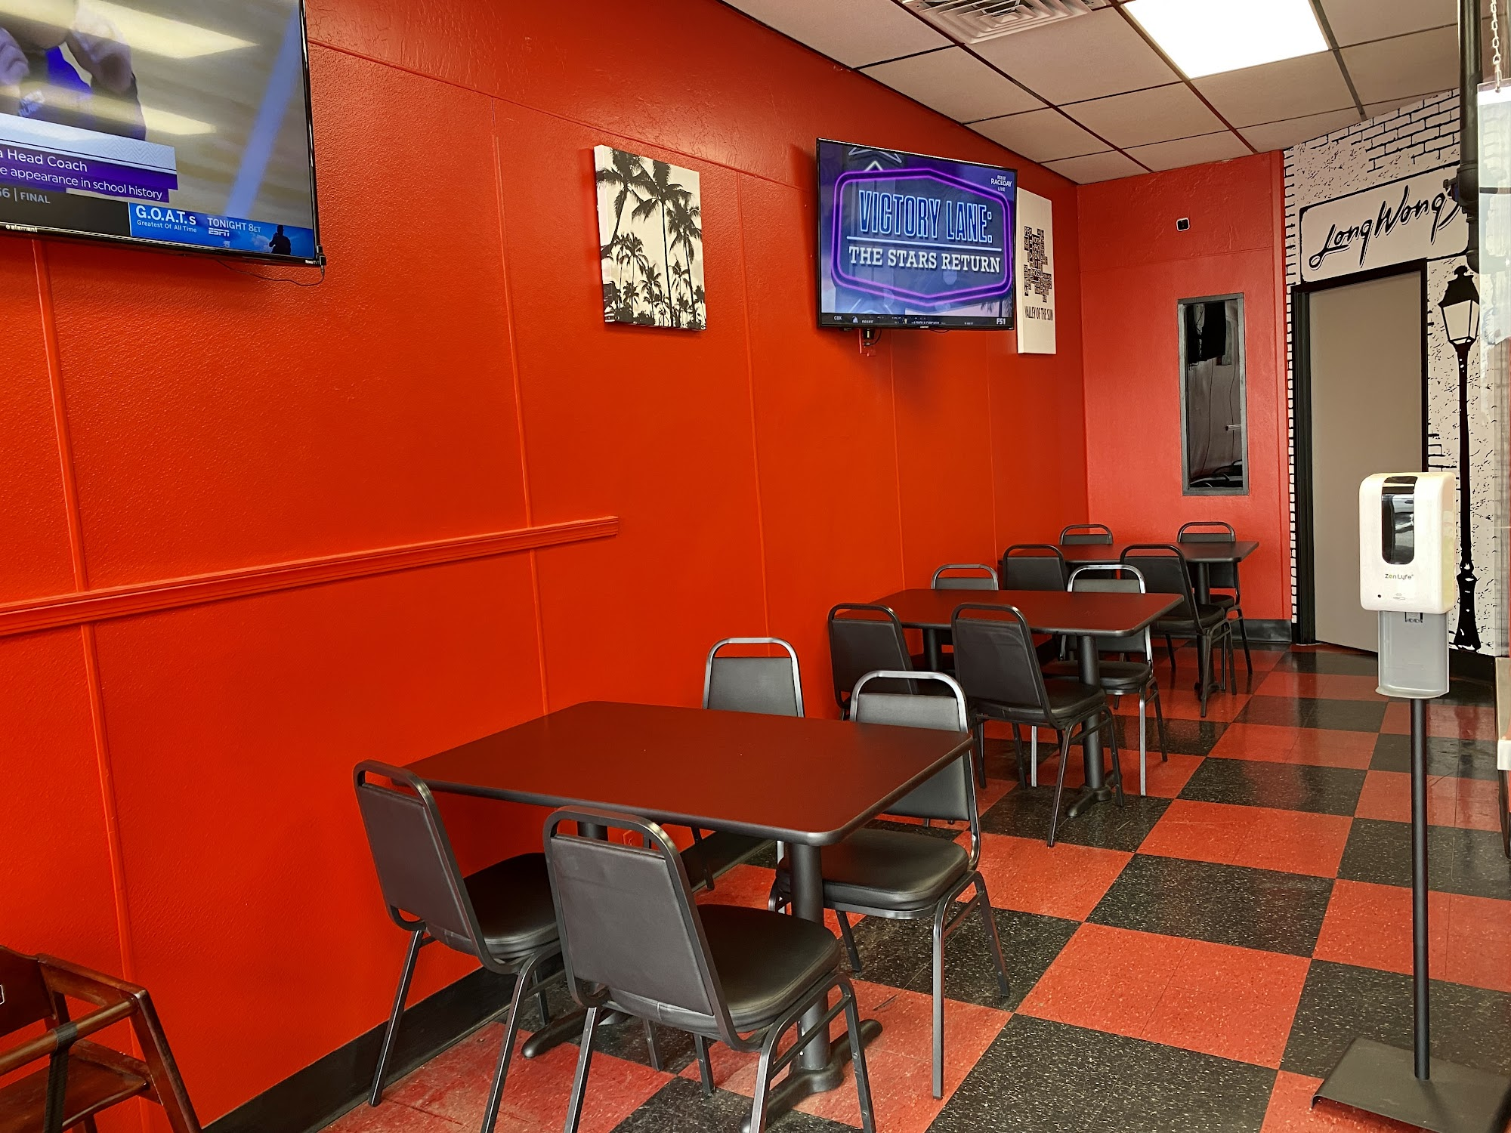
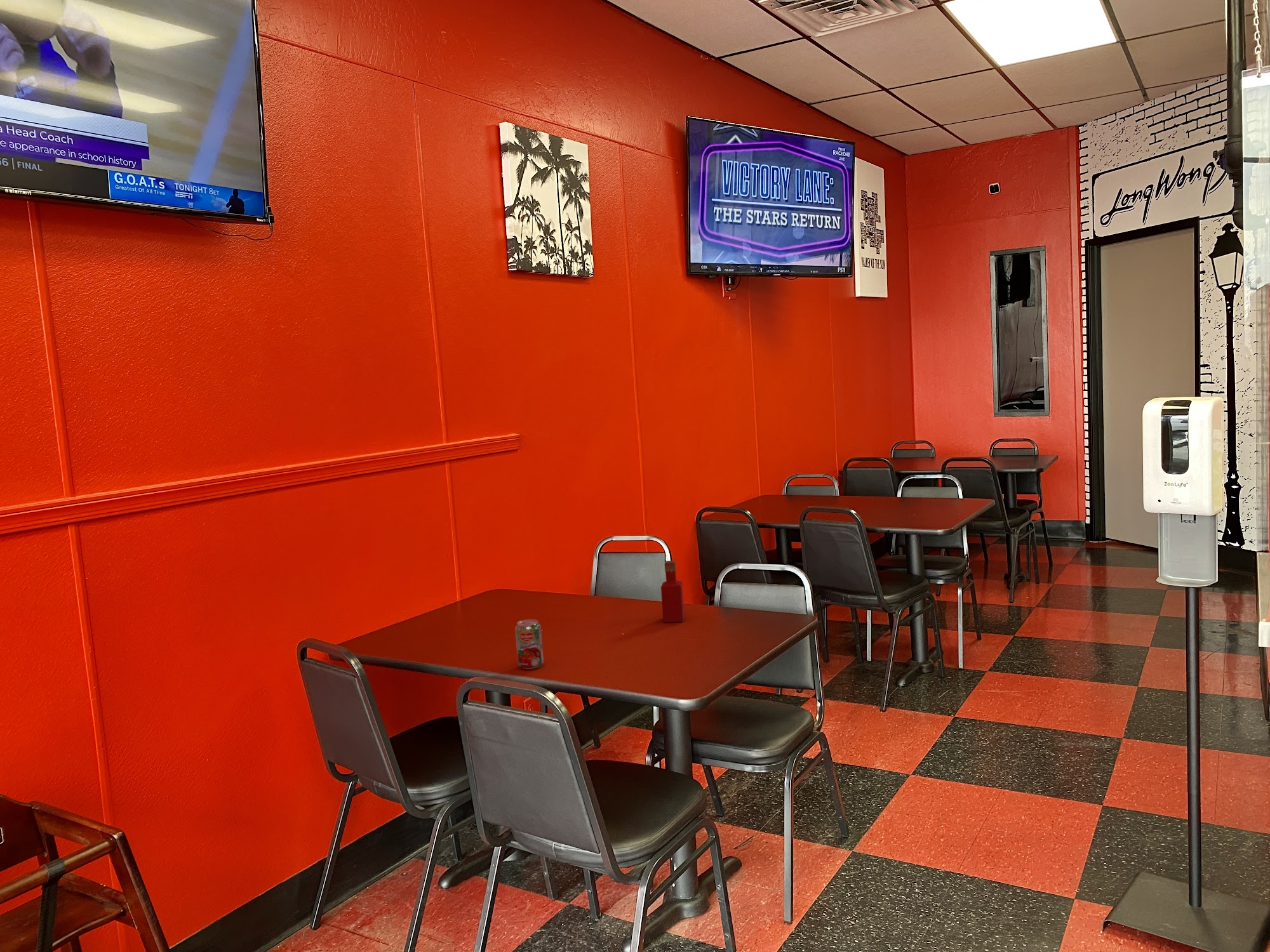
+ tabasco sauce (672, 590)
+ beverage can (529, 644)
